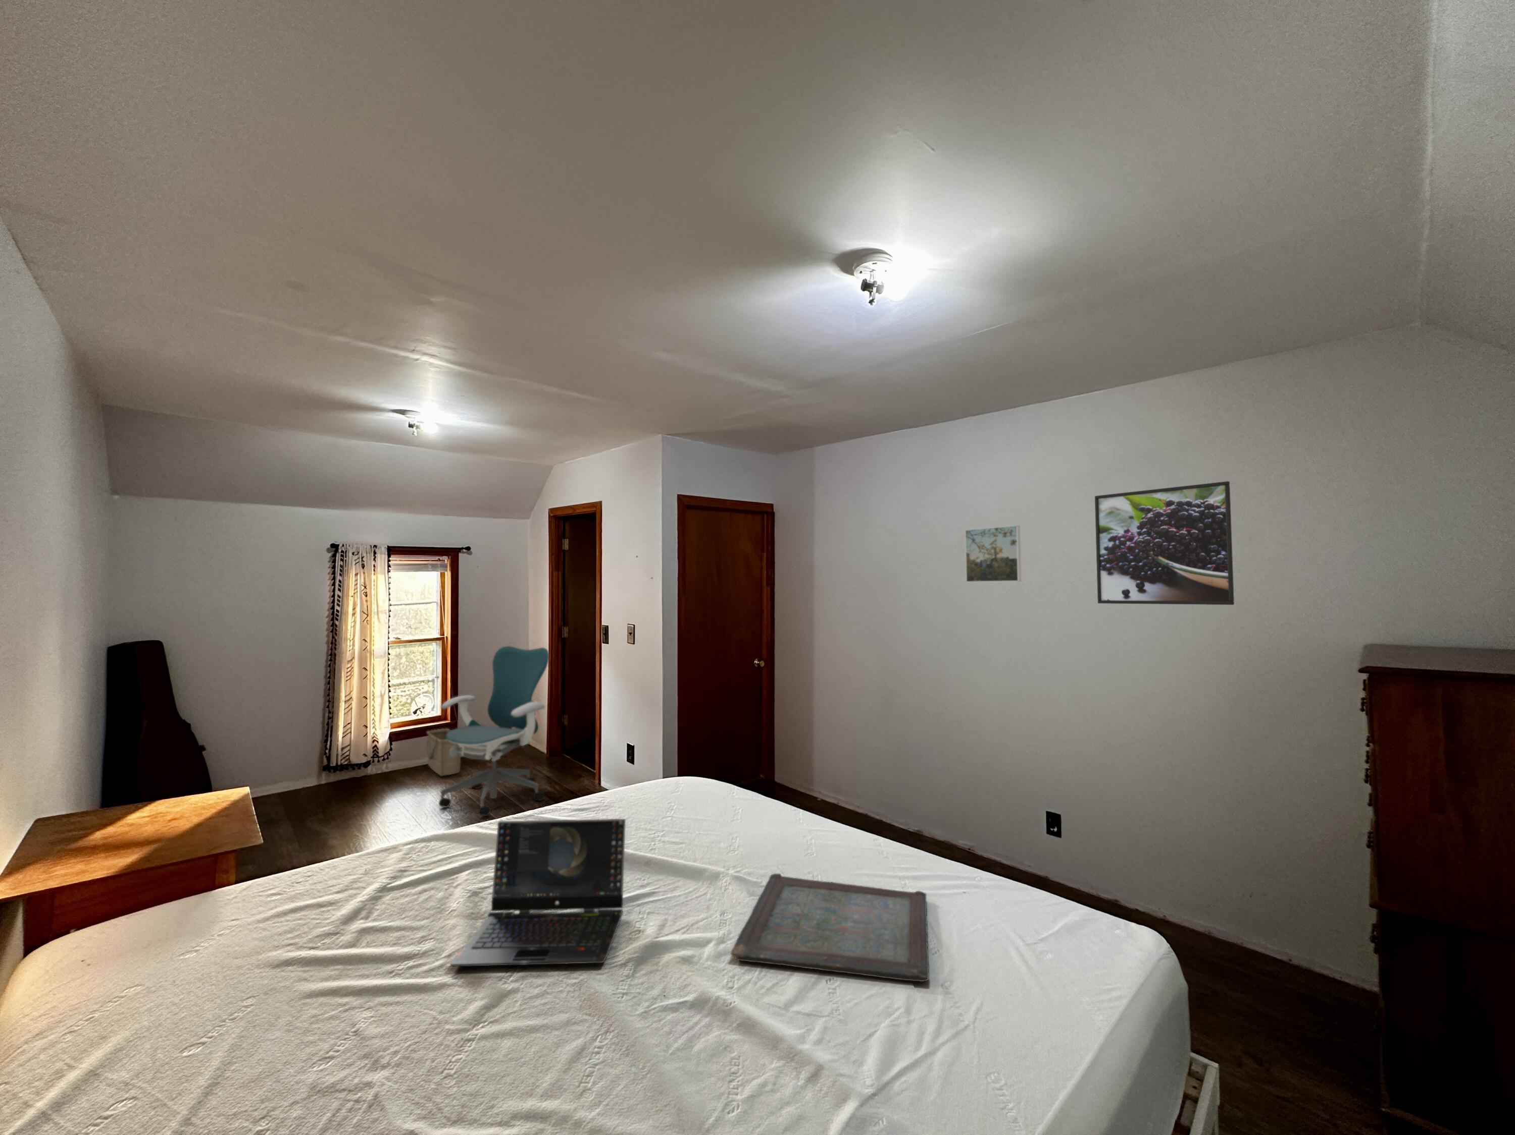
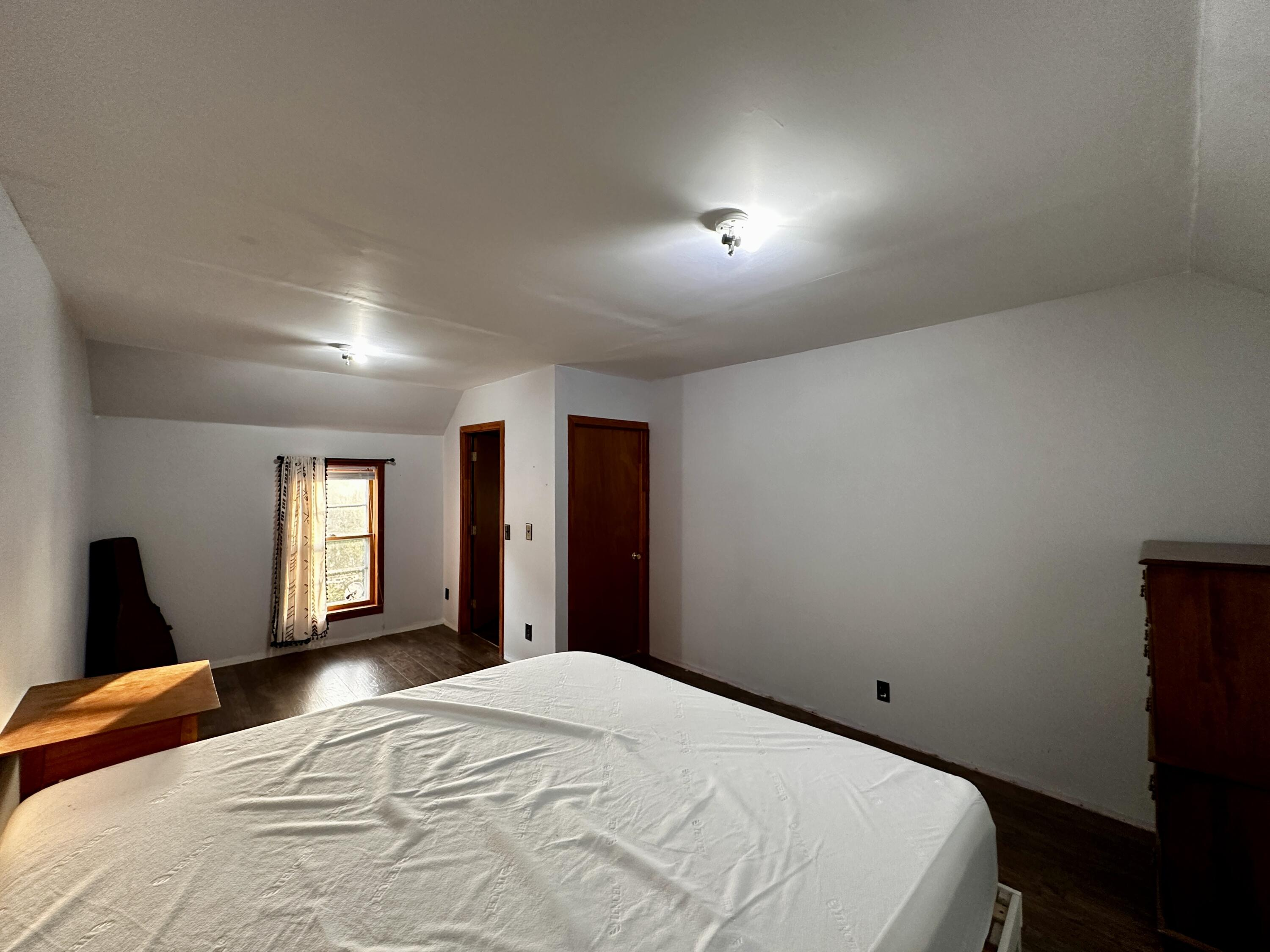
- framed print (991, 554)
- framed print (1160, 546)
- serving tray (836, 922)
- office chair (495, 724)
- basket (444, 751)
- laptop computer (546, 888)
